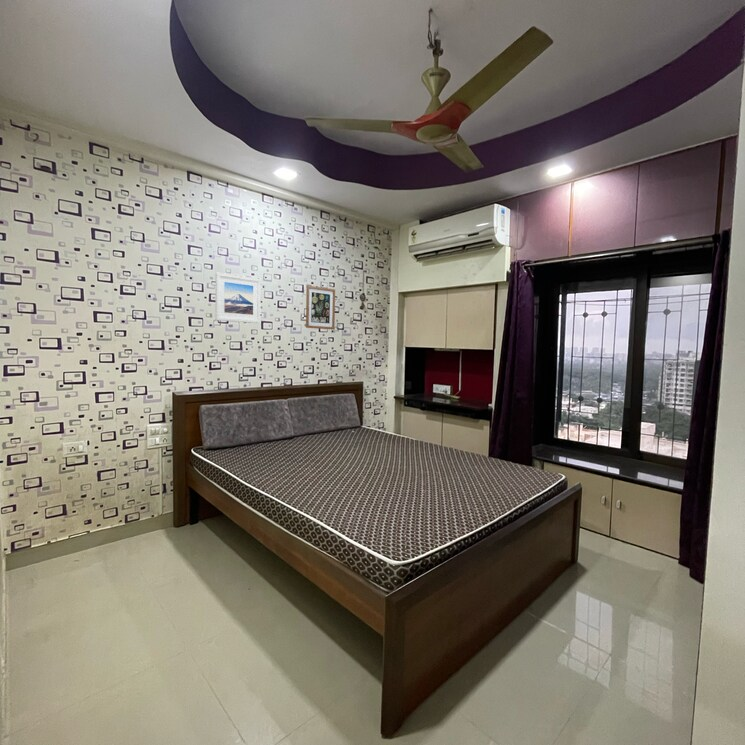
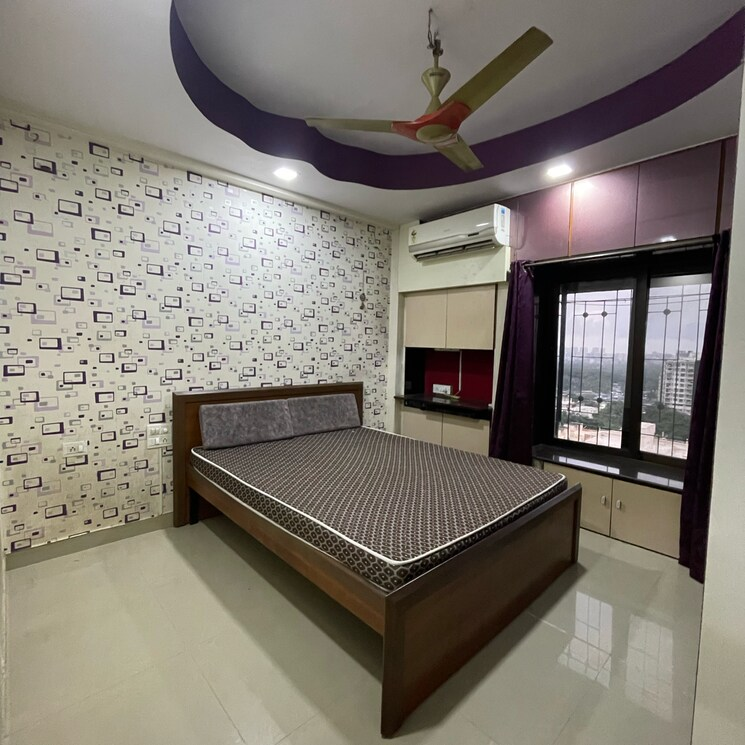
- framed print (238, 298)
- wall art (320, 308)
